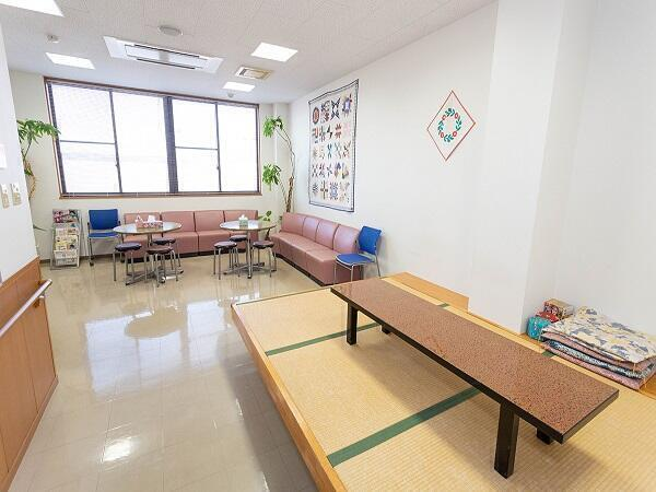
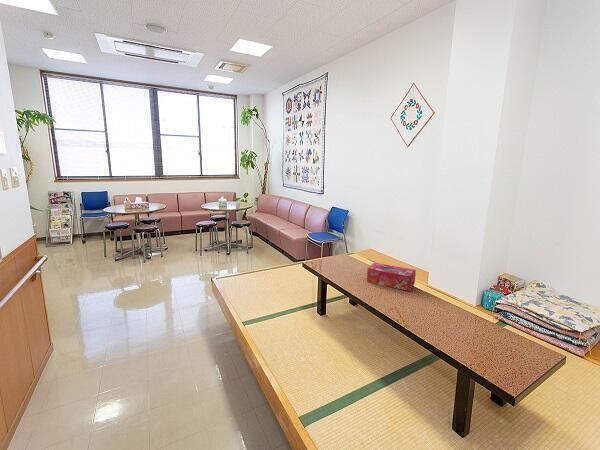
+ tissue box (391, 275)
